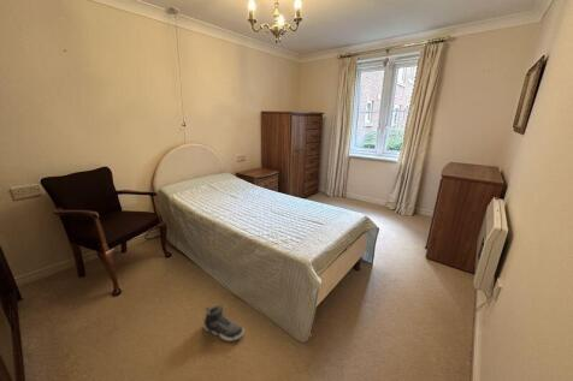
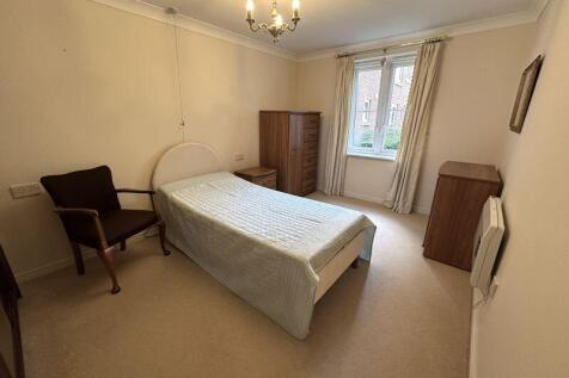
- sneaker (223, 321)
